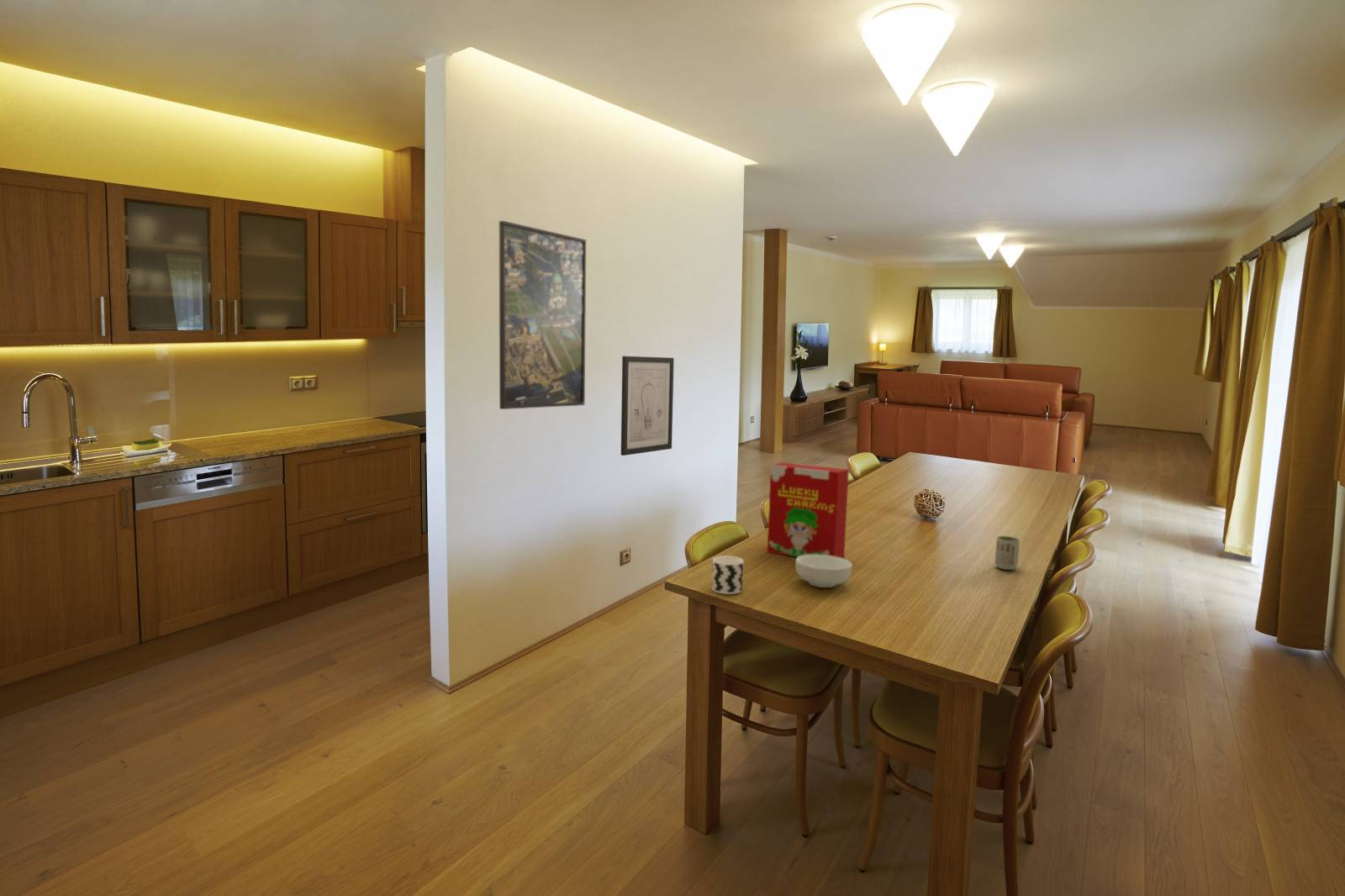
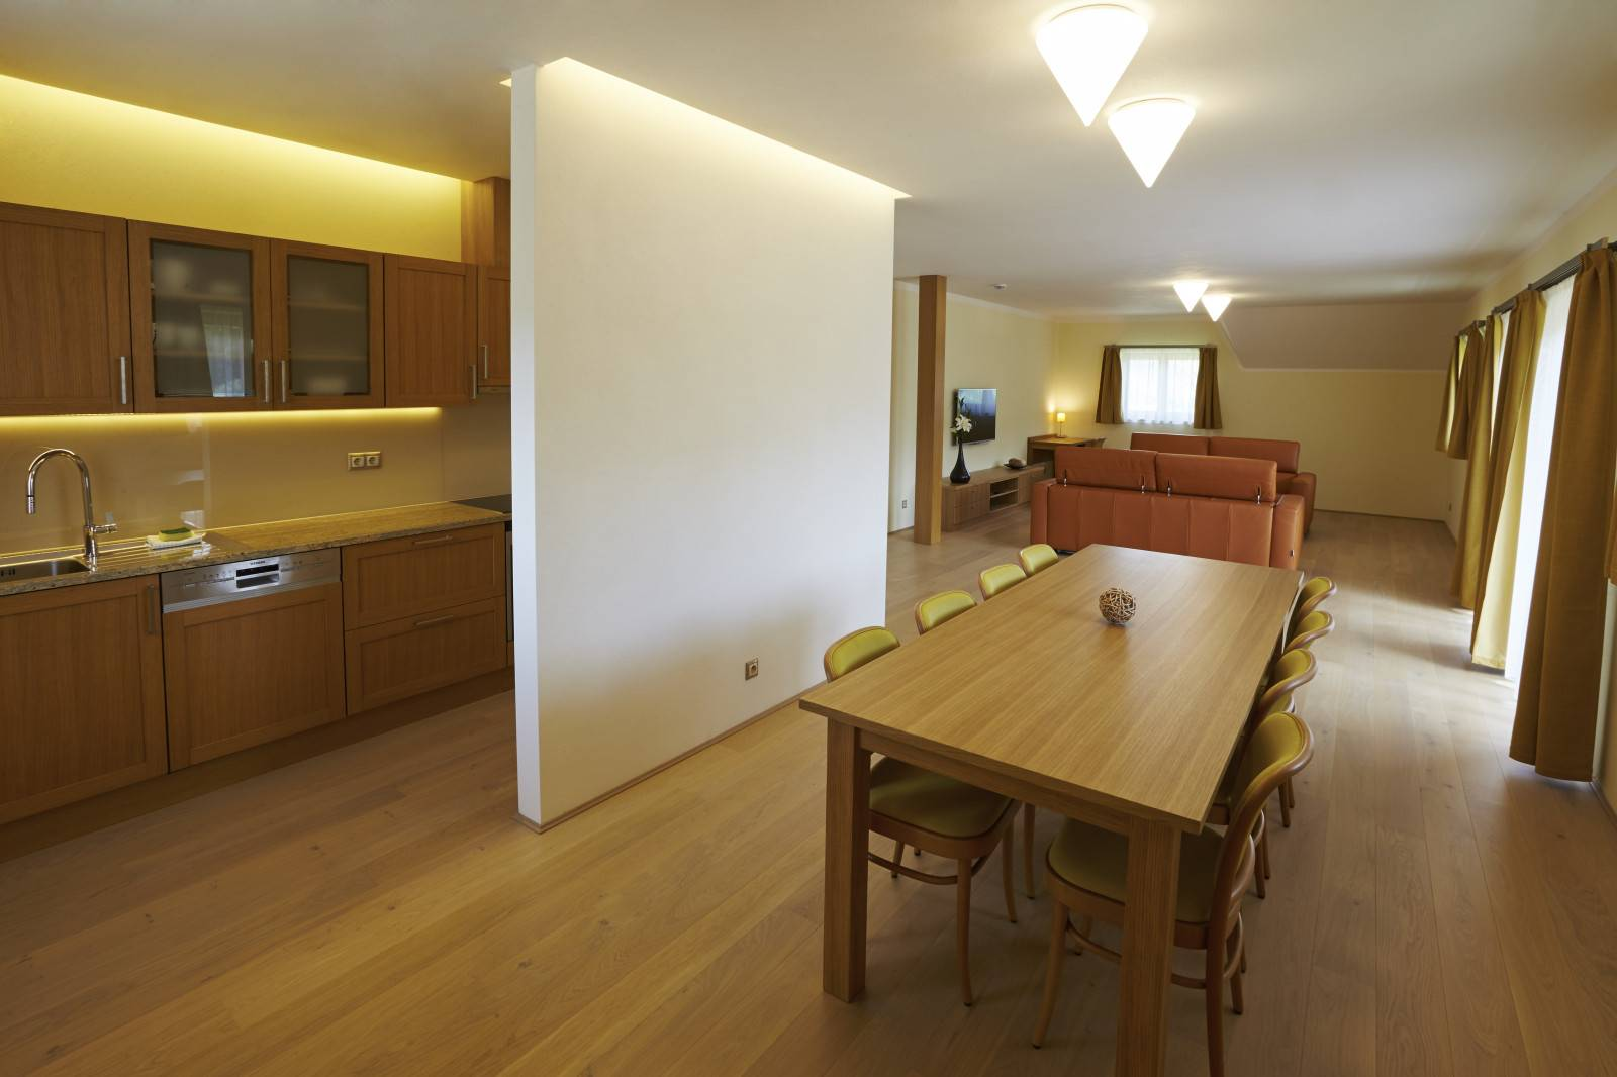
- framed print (545, 319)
- wall art (648, 404)
- cereal box (806, 511)
- cup (727, 572)
- cereal bowl (823, 572)
- cup (1006, 553)
